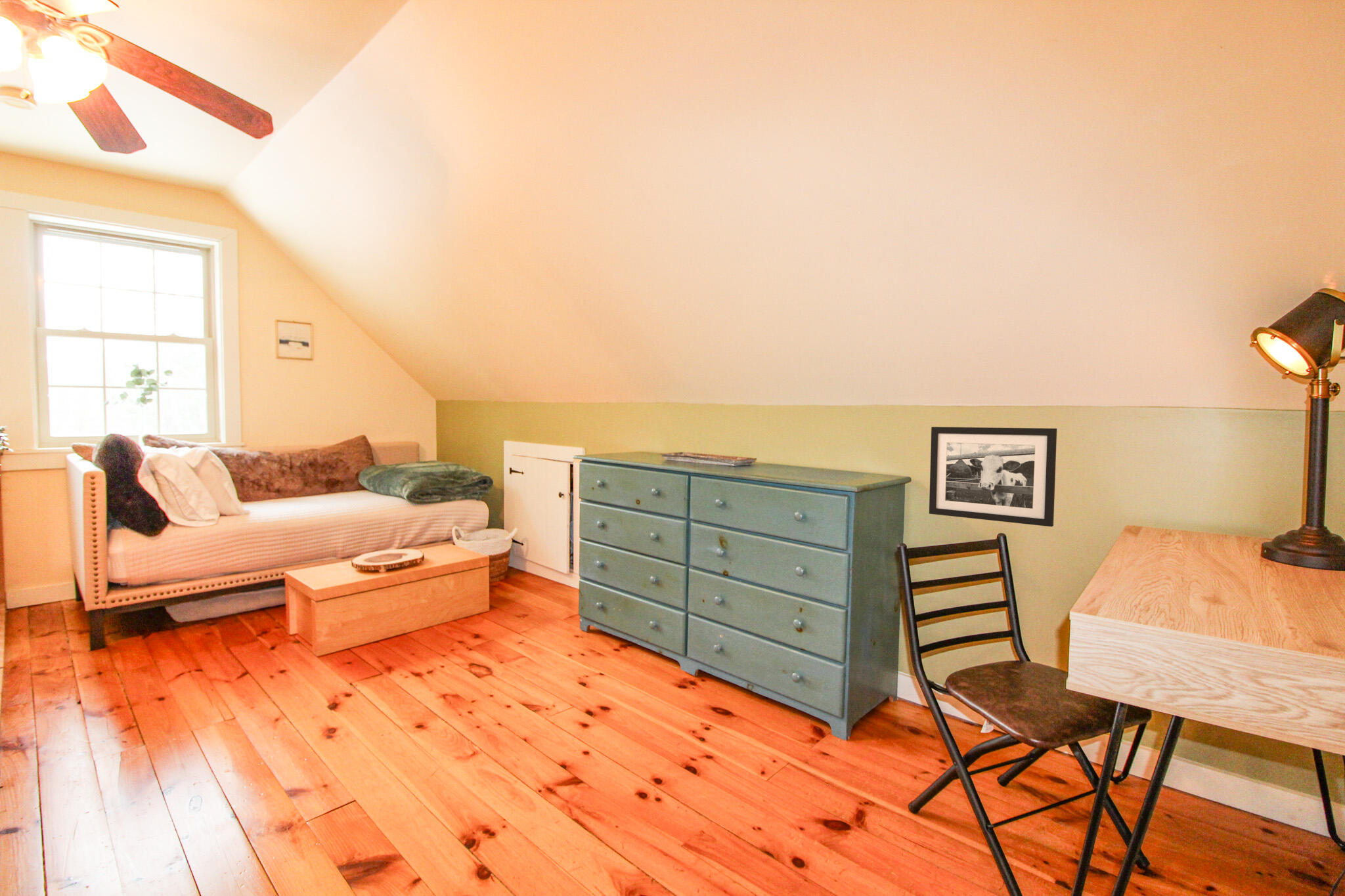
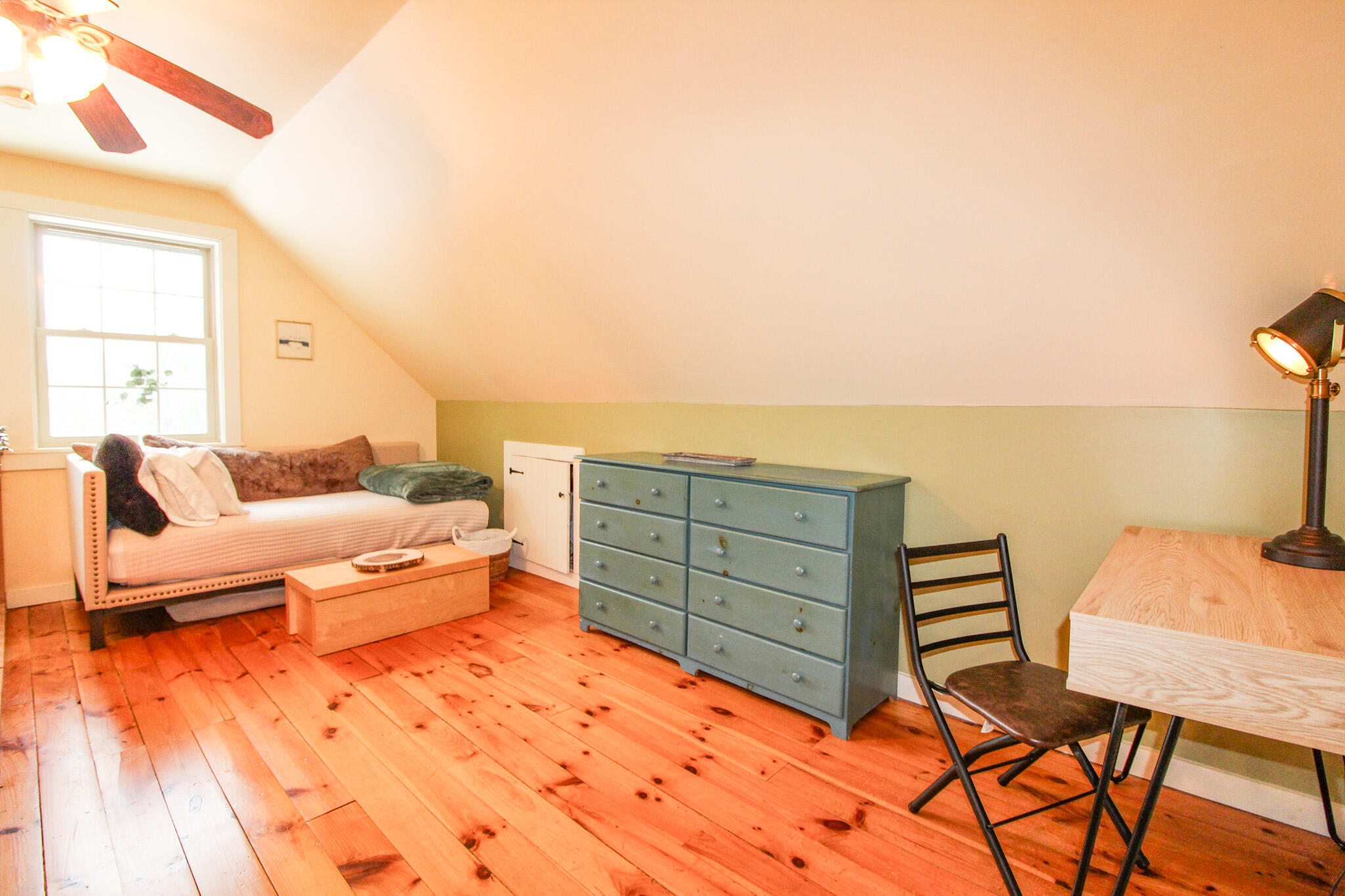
- picture frame (989, 473)
